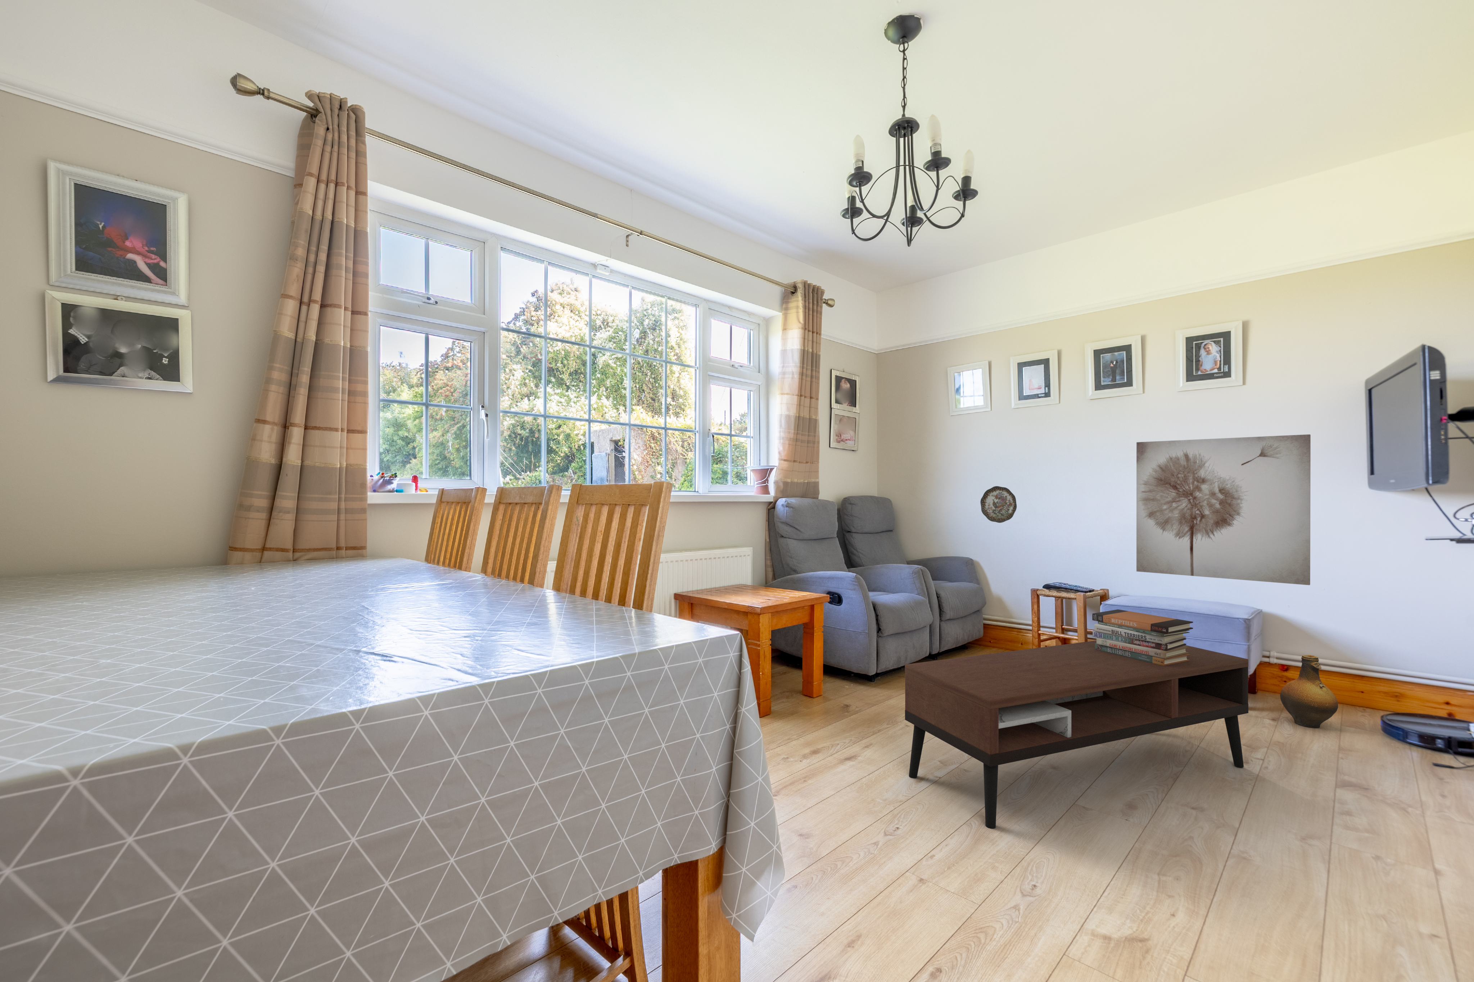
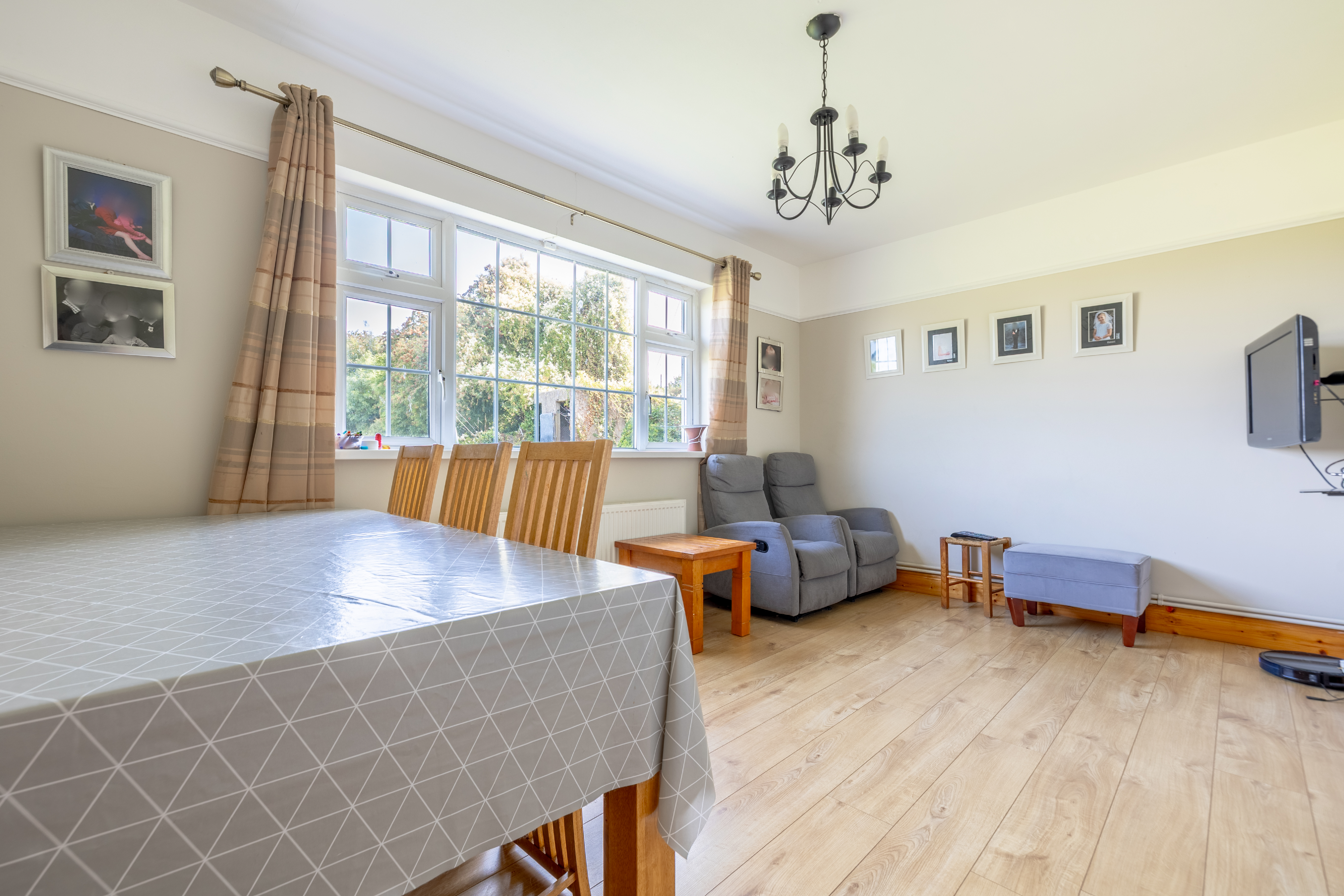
- wall art (1216, 509)
- coffee table (1078, 717)
- book stack (1139, 636)
- decorative plate (999, 504)
- ceramic jug (1308, 690)
